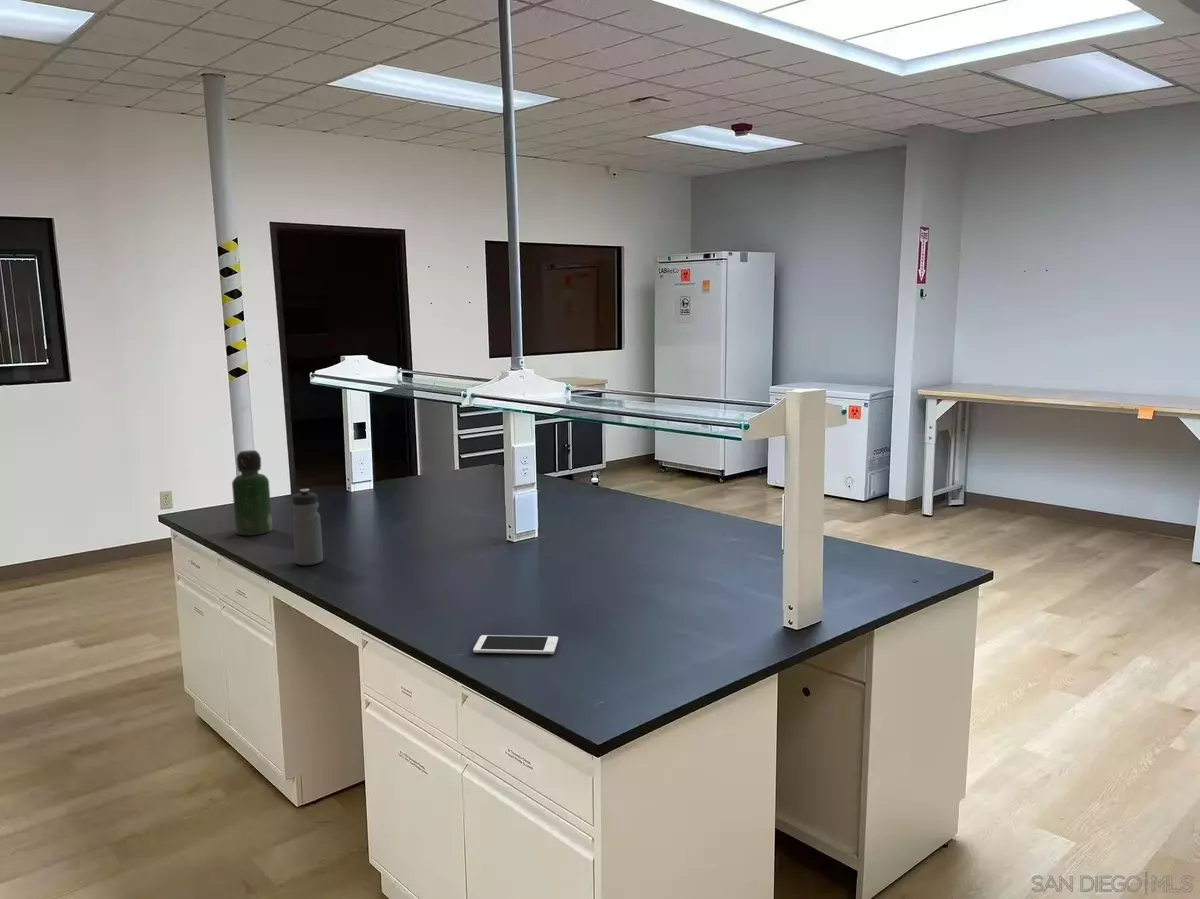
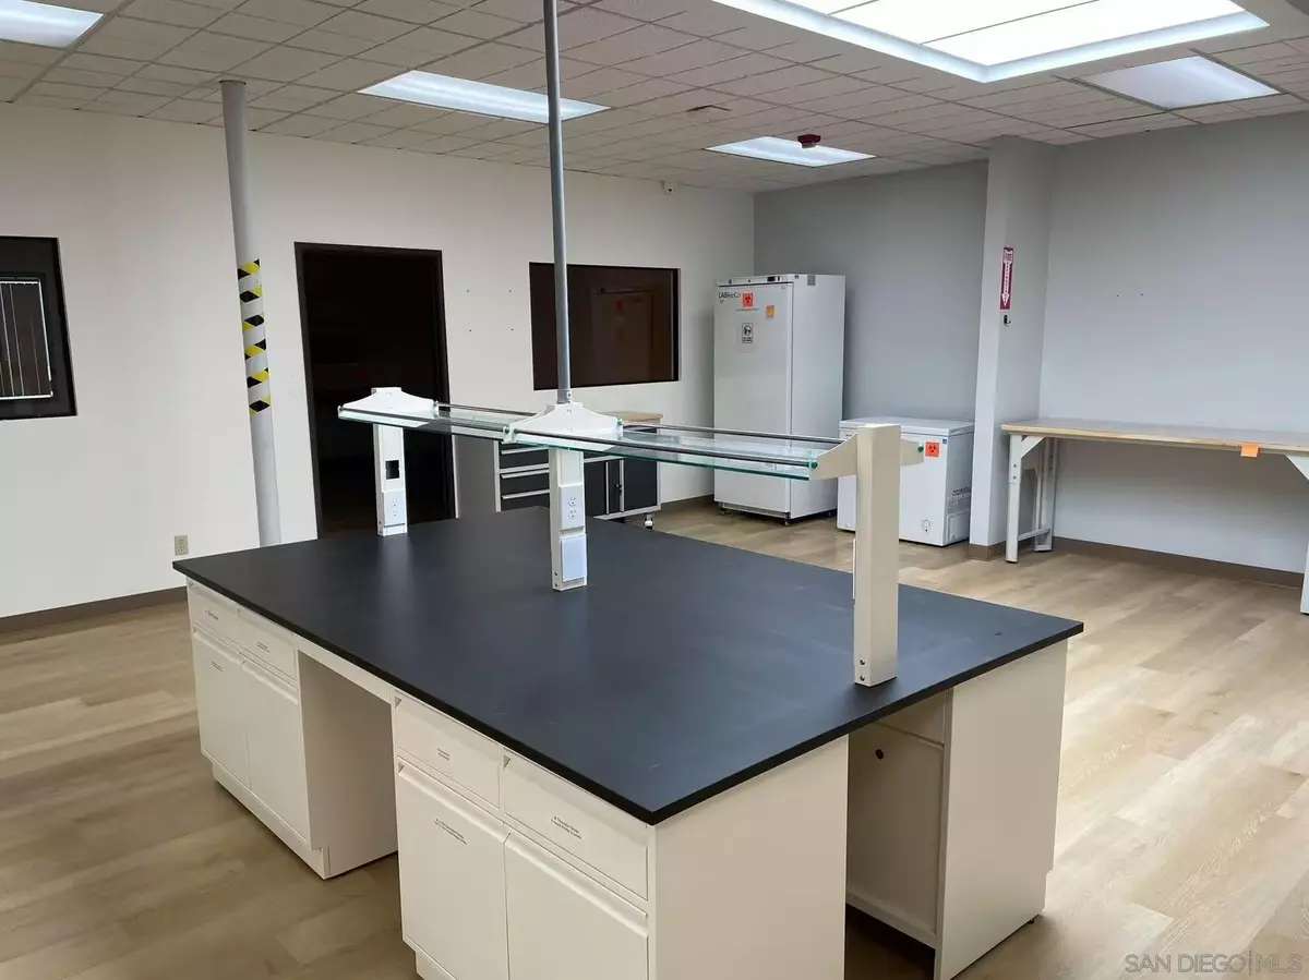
- water bottle (307, 525)
- bottle (251, 492)
- cell phone (516, 644)
